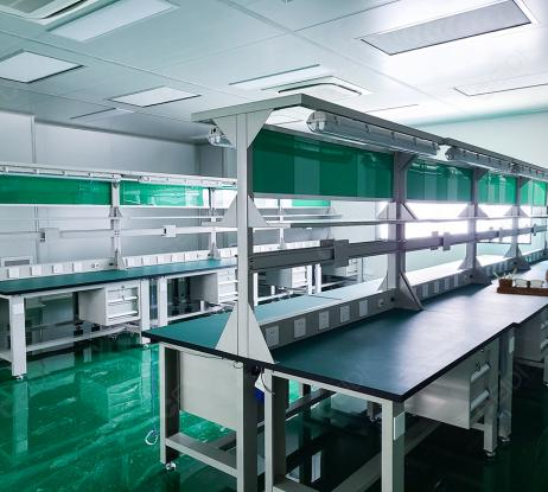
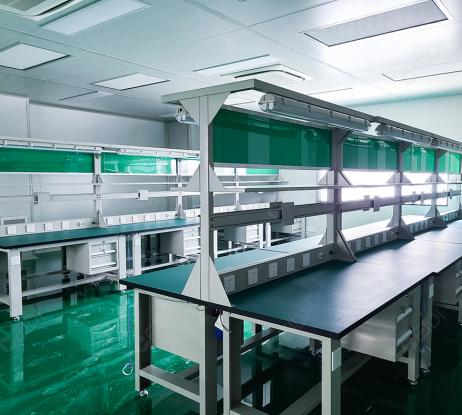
- desk organizer (523, 280)
